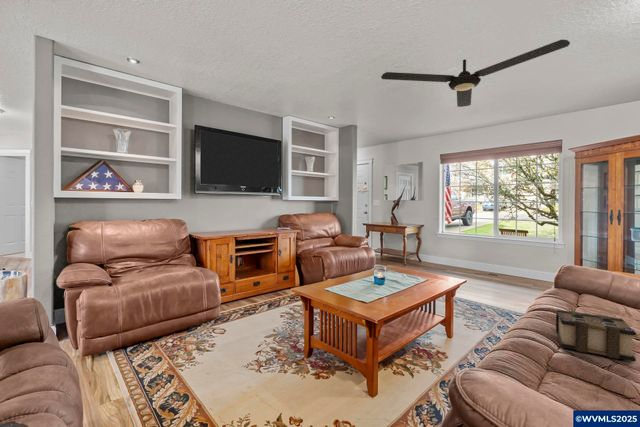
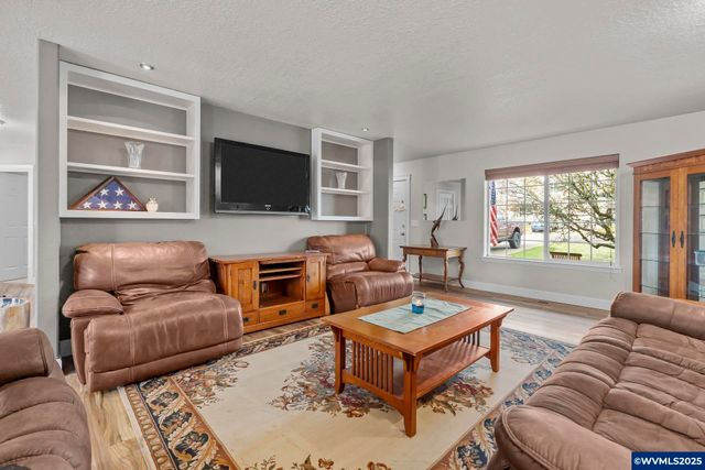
- book (591, 331)
- ceiling fan (464, 81)
